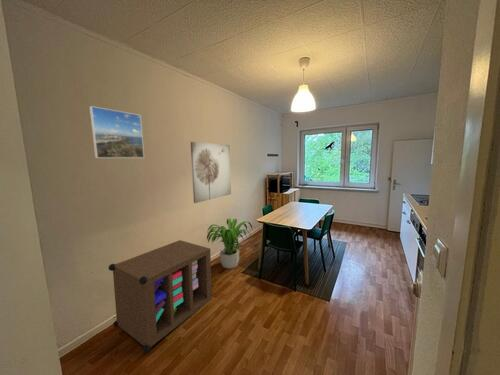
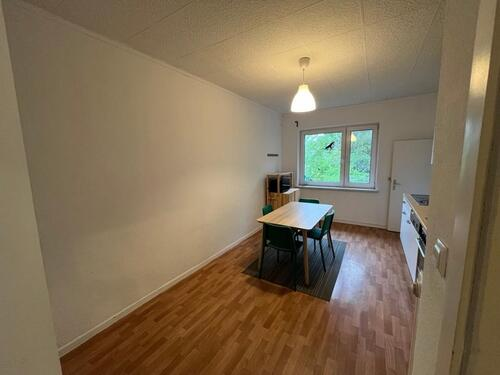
- storage cabinet (165, 282)
- wall art (213, 171)
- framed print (119, 134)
- potted plant (230, 243)
